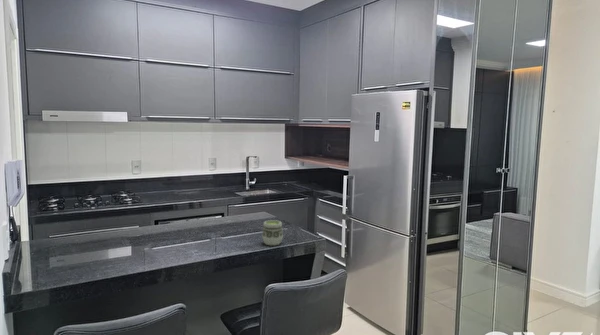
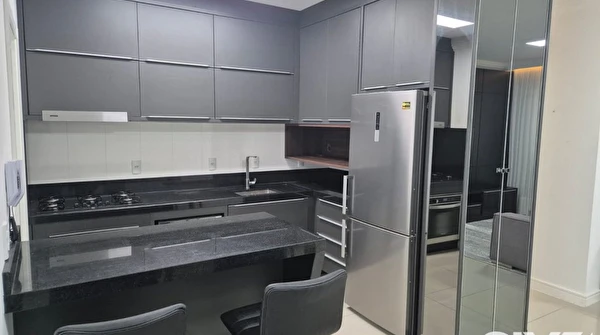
- cup (272, 232)
